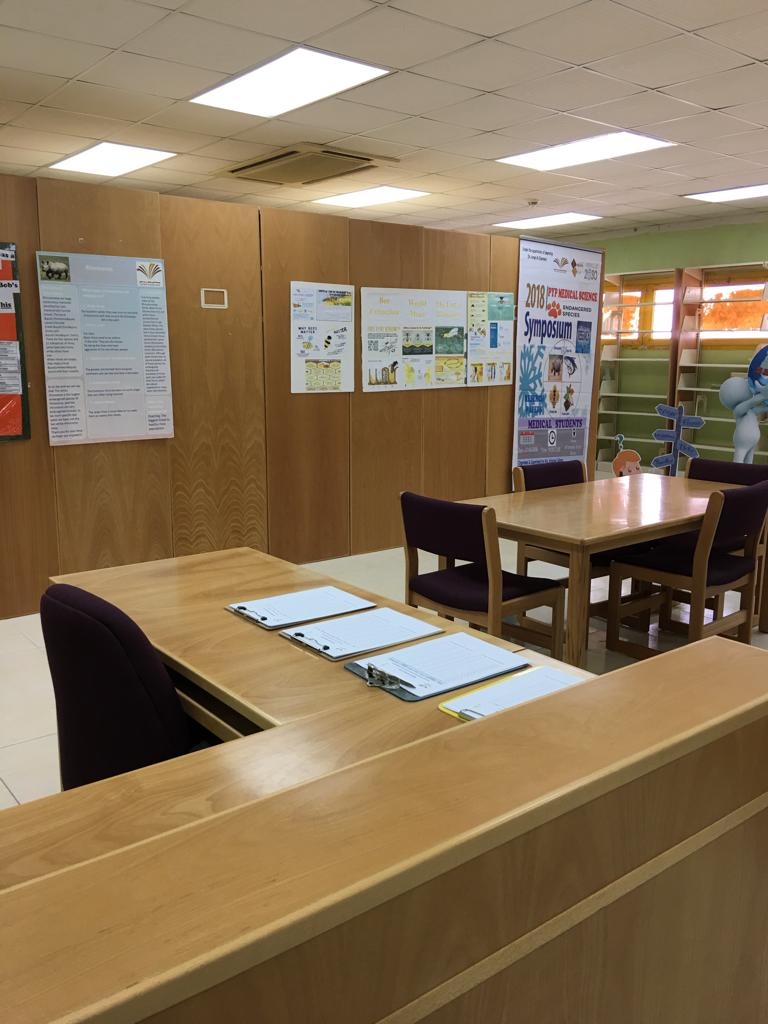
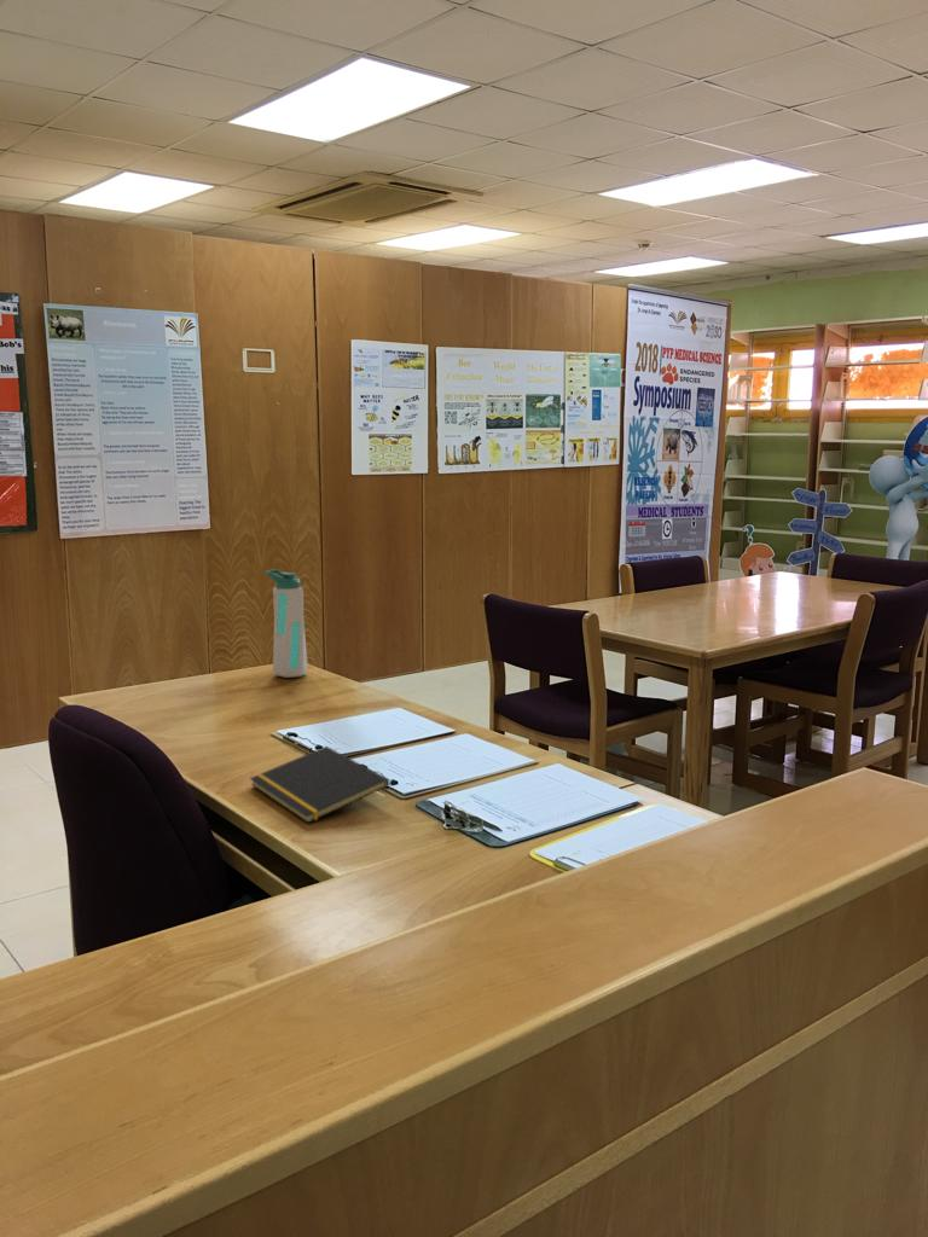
+ water bottle (286, 622)
+ notepad (318, 782)
